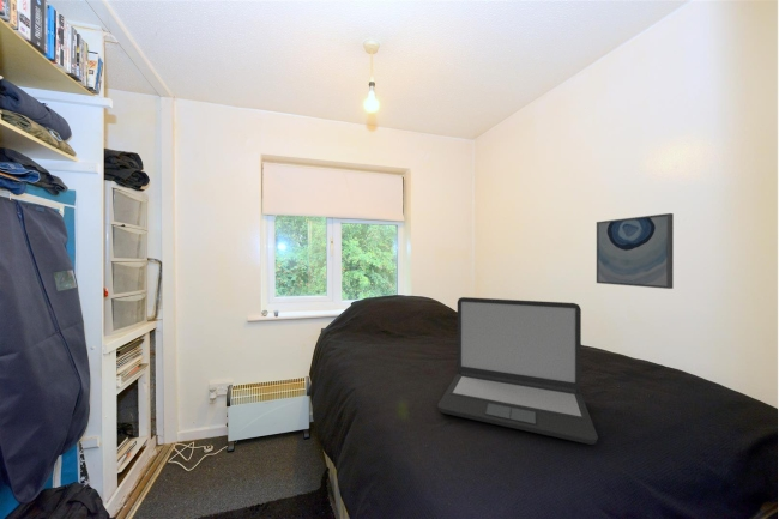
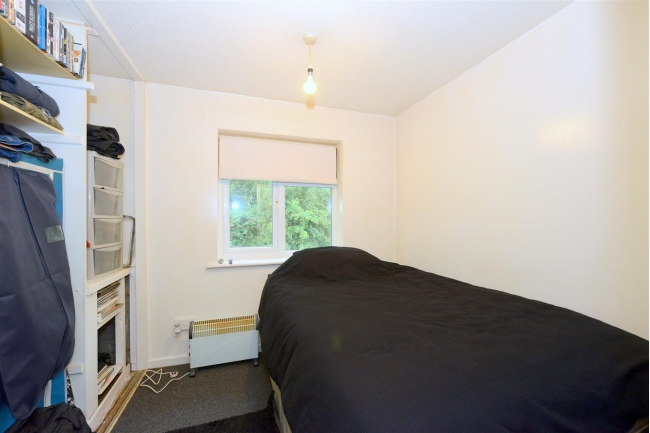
- laptop (512, 355)
- wall art (630, 252)
